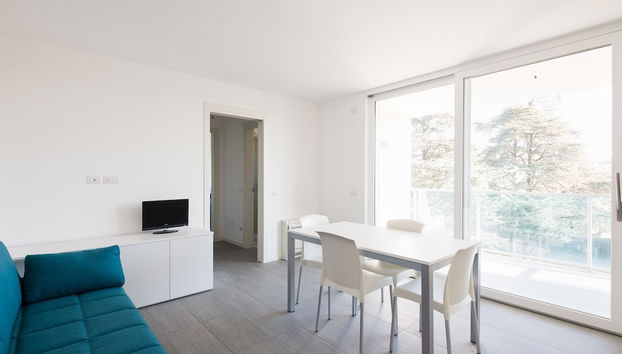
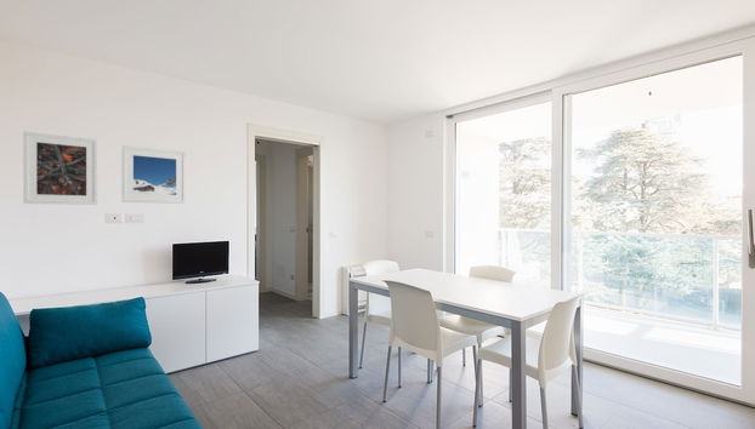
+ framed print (62, 170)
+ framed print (155, 176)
